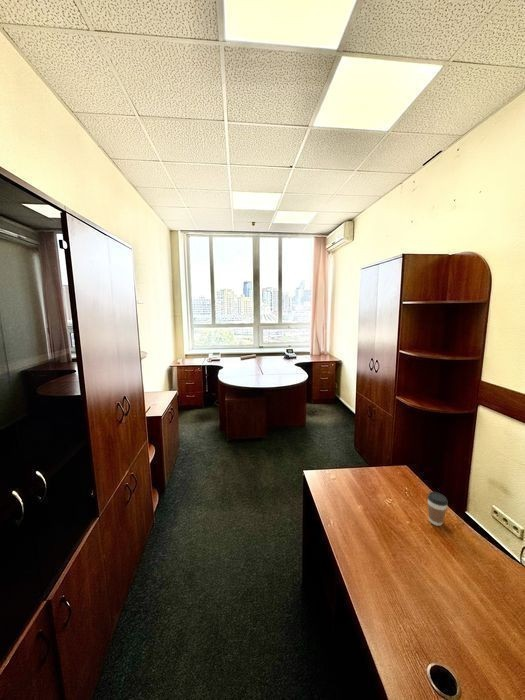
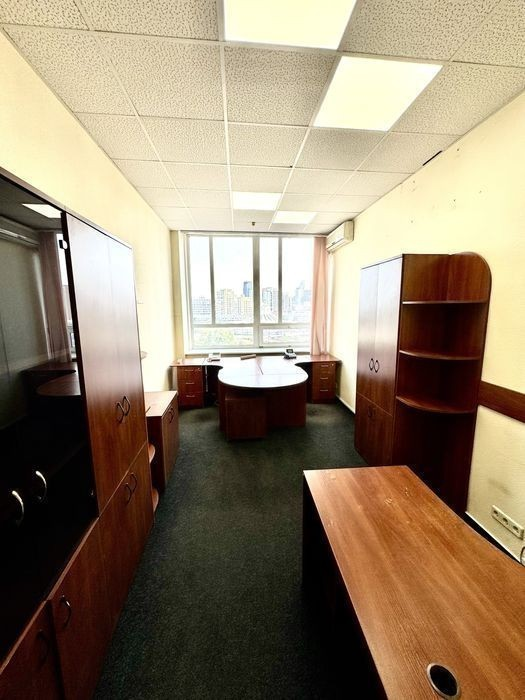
- coffee cup (436, 509)
